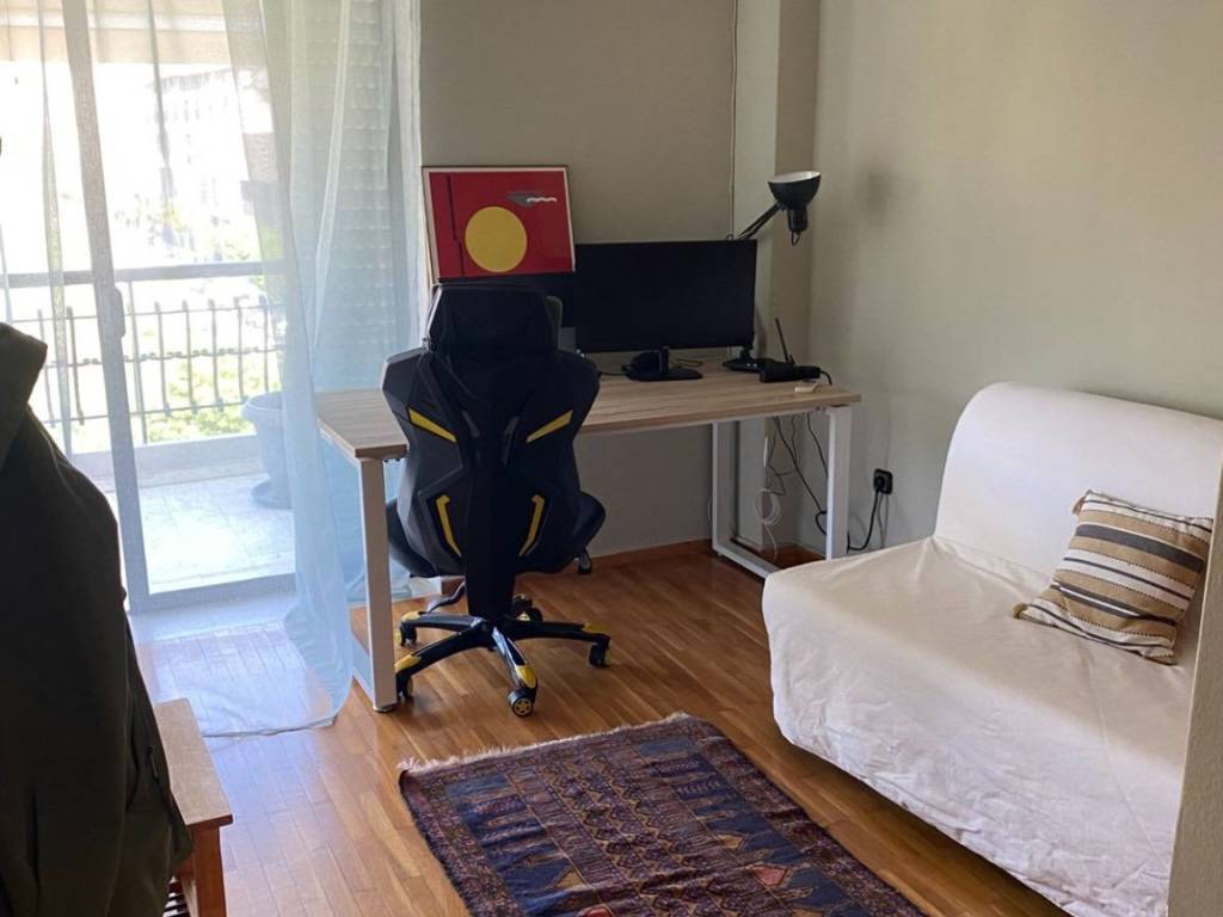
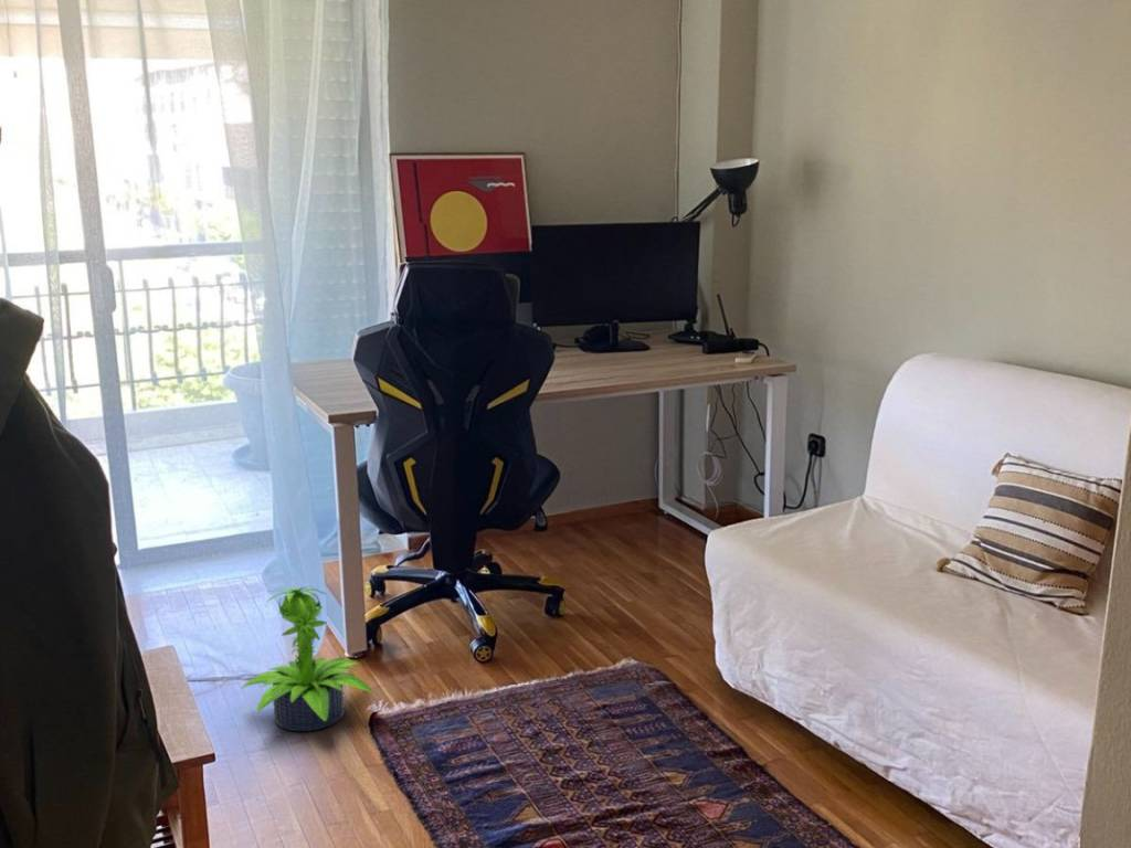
+ potted plant (308, 654)
